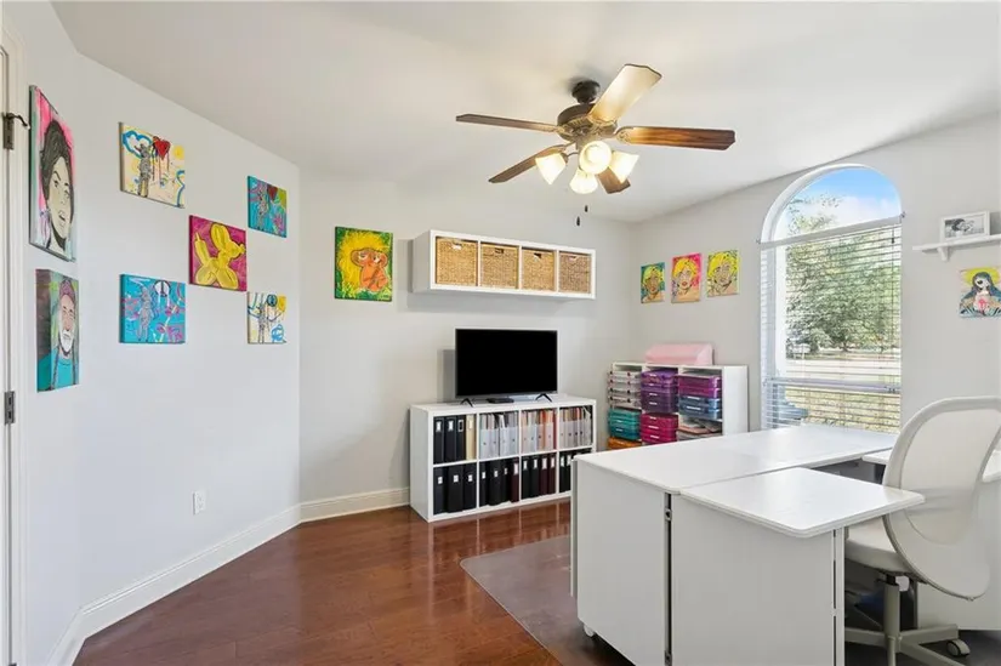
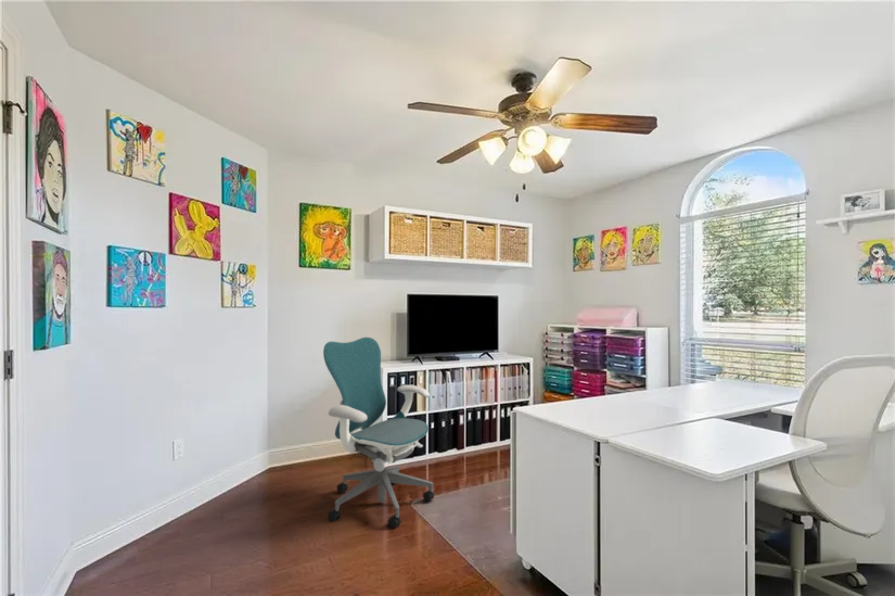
+ office chair (381, 422)
